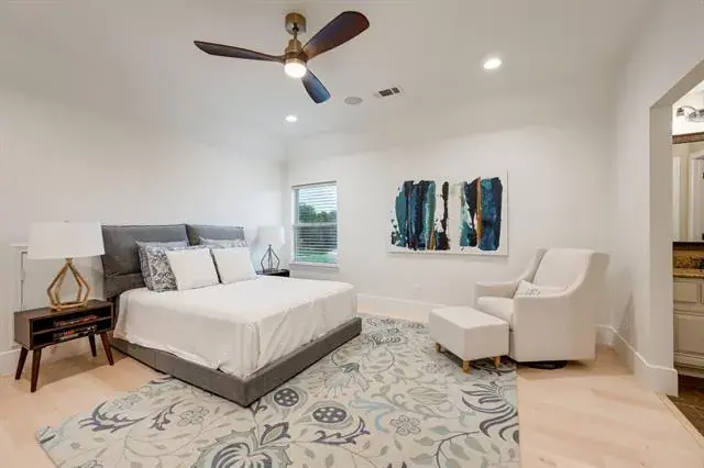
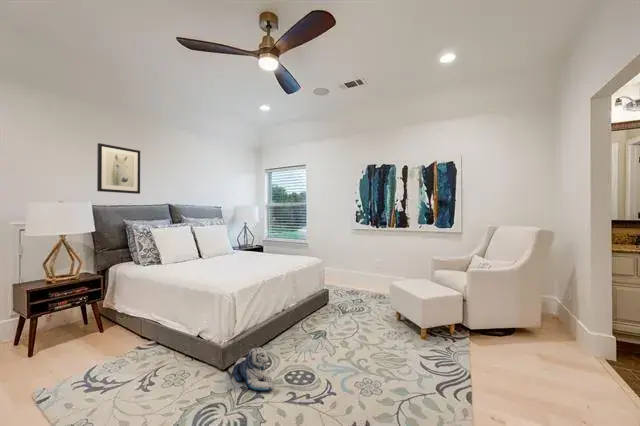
+ plush toy (255, 361)
+ wall art (119, 169)
